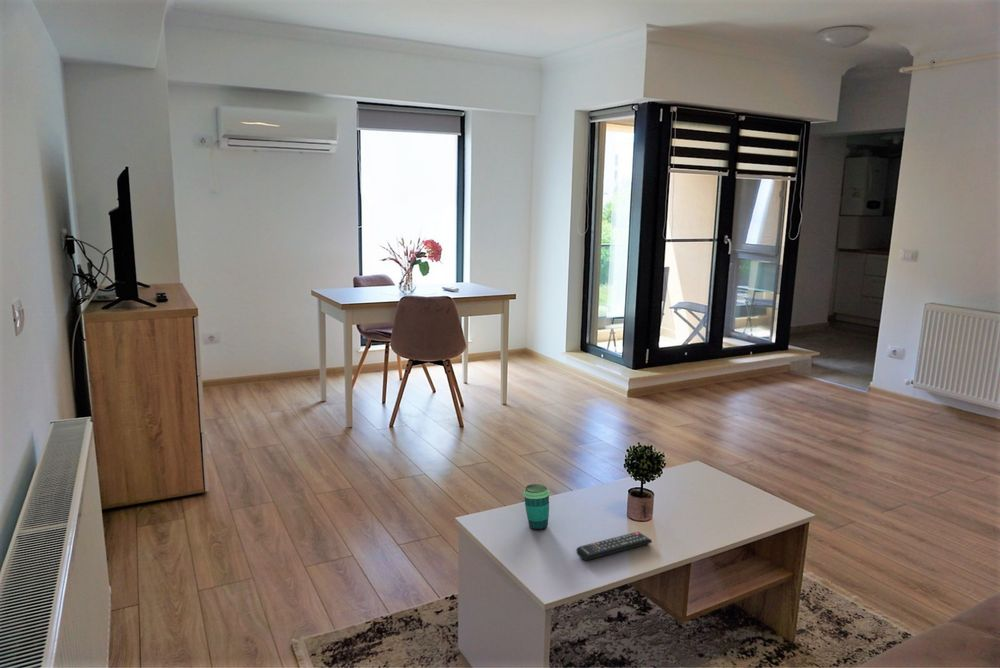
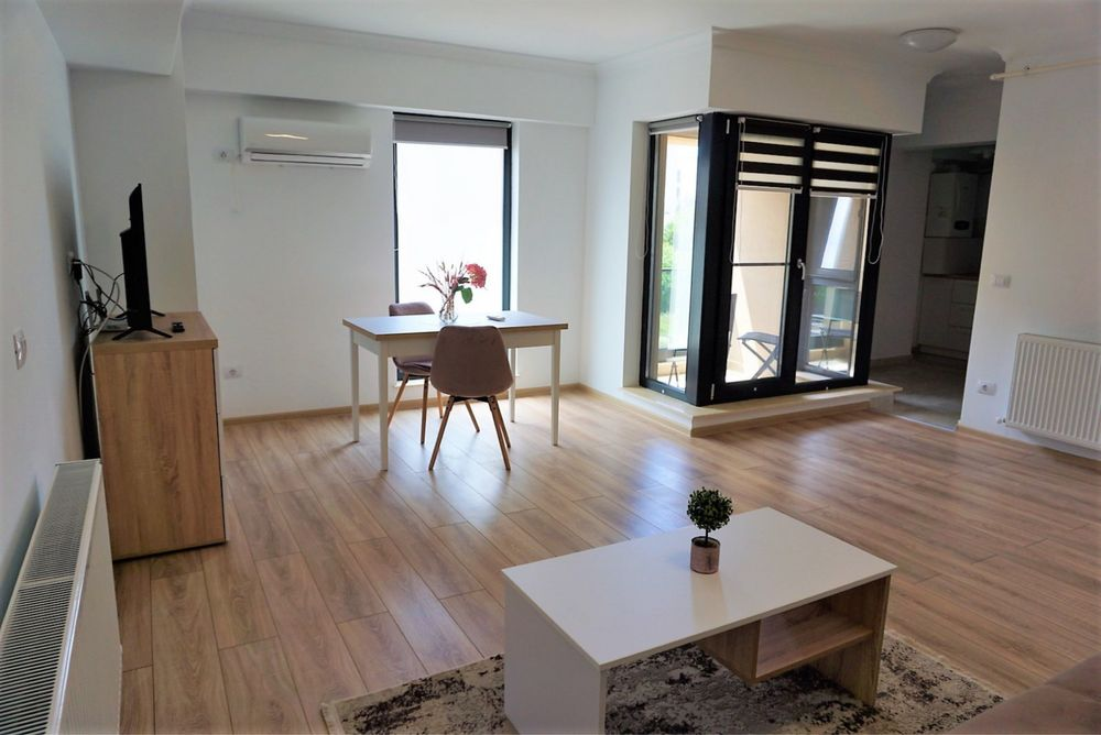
- remote control (614, 546)
- cup (536, 506)
